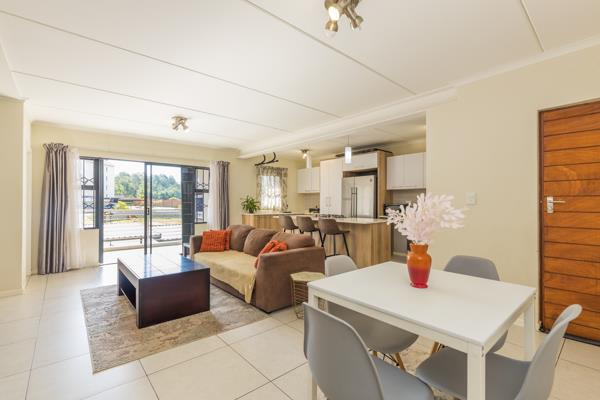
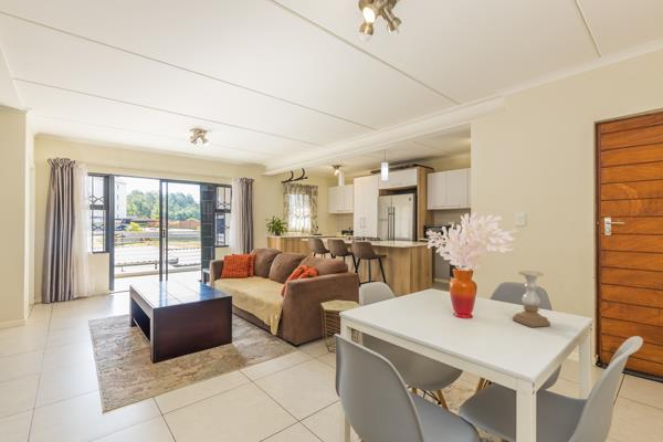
+ candle holder (530, 297)
